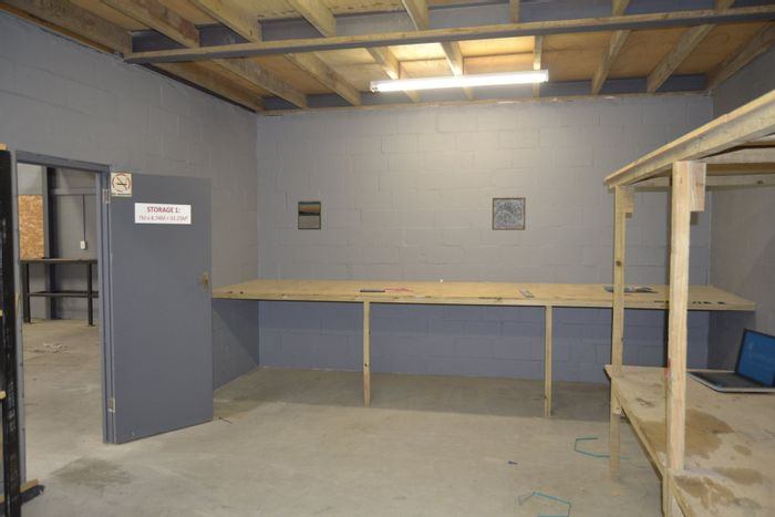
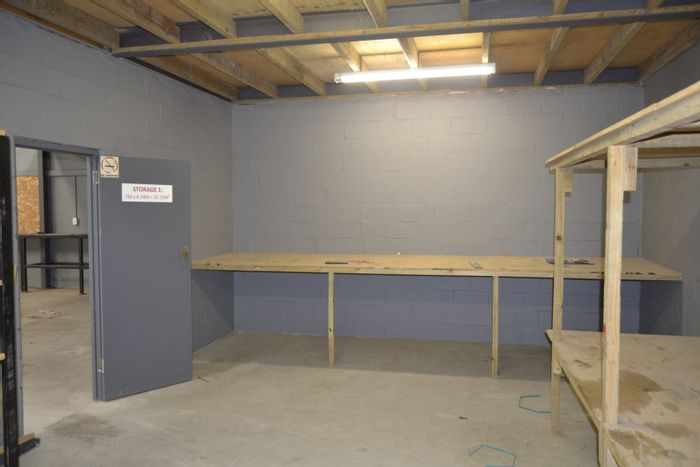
- laptop (736, 359)
- wall art (508, 214)
- calendar (309, 215)
